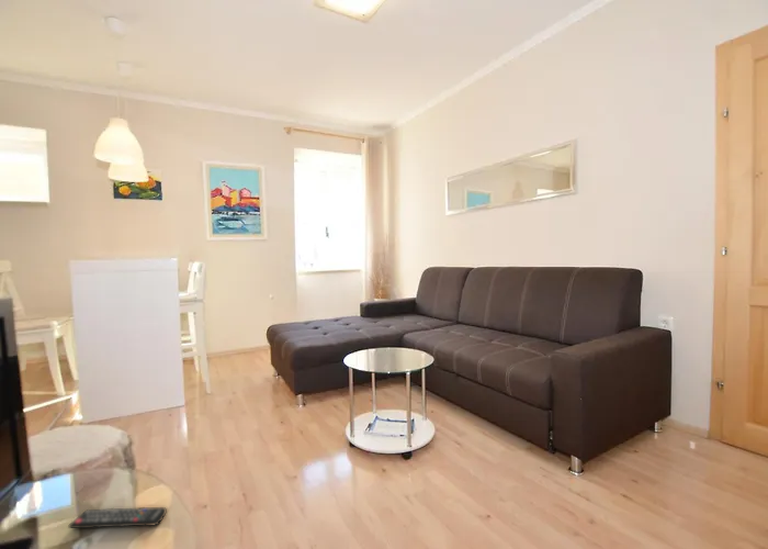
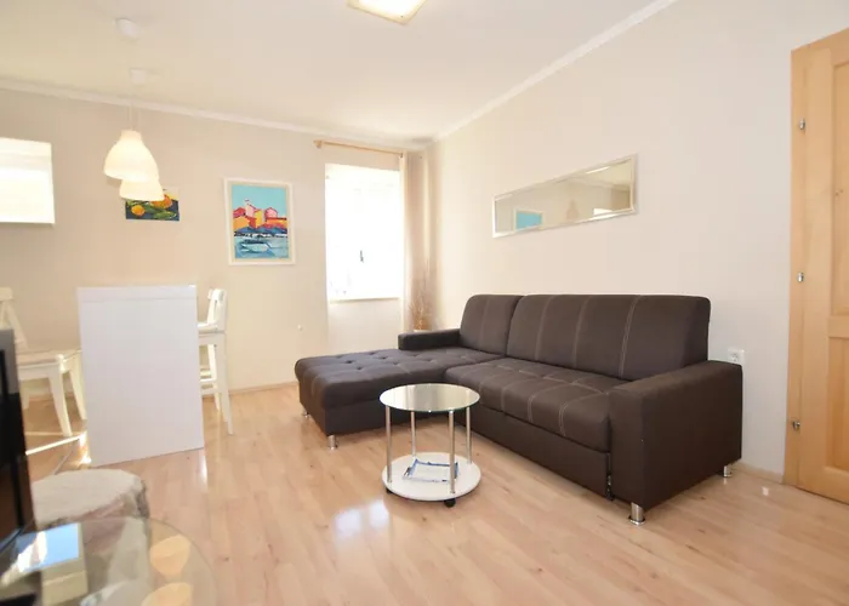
- remote control (118, 518)
